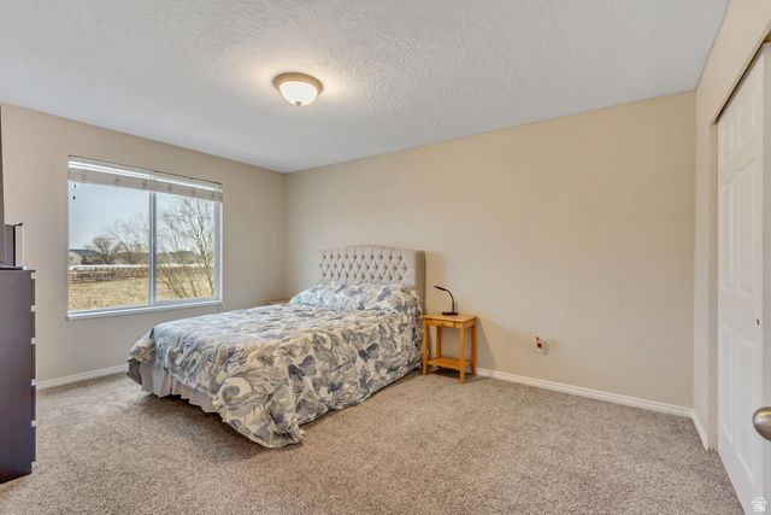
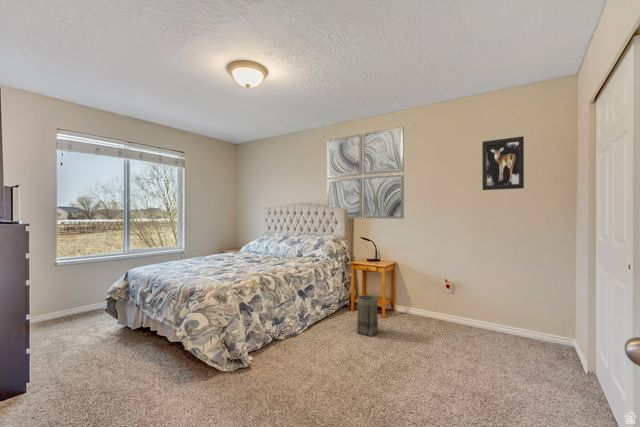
+ basket (367, 314)
+ wall art (502, 164)
+ wall art (363, 177)
